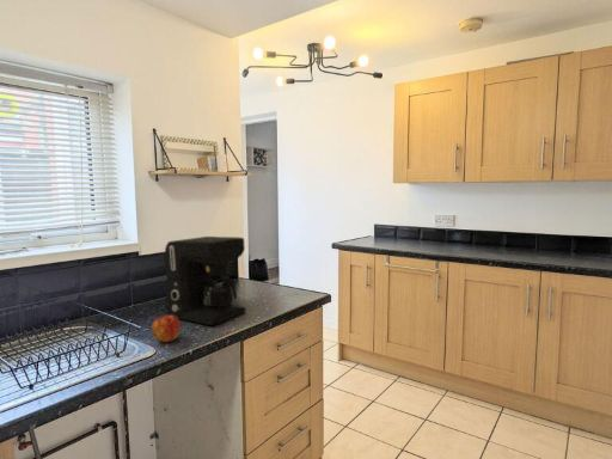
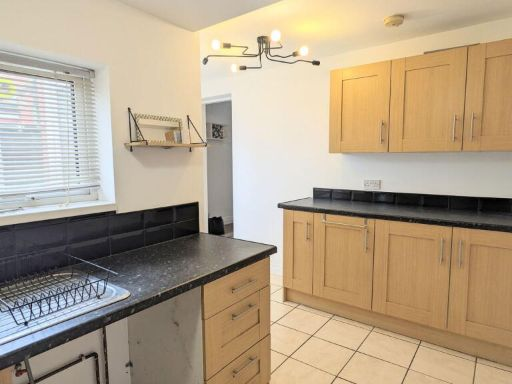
- coffee maker (207, 276)
- apple (166, 328)
